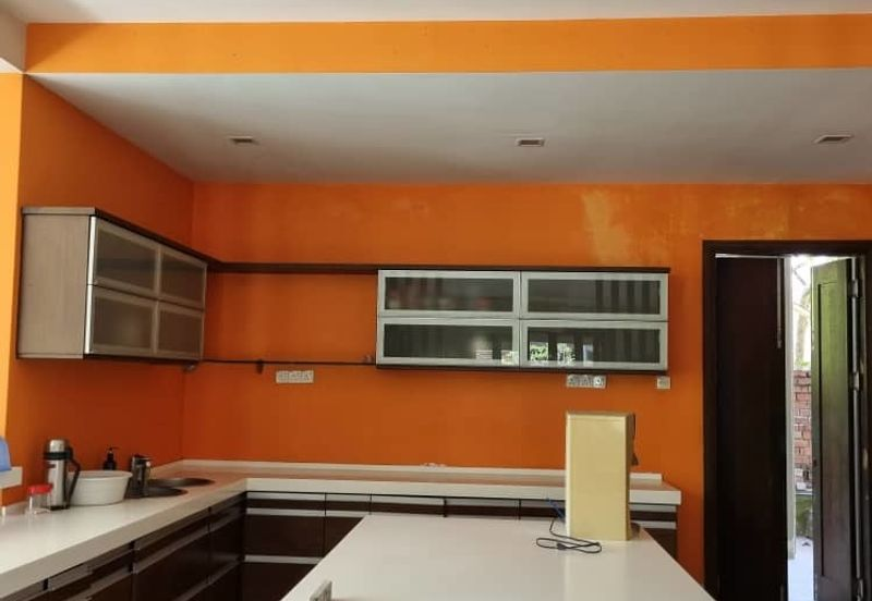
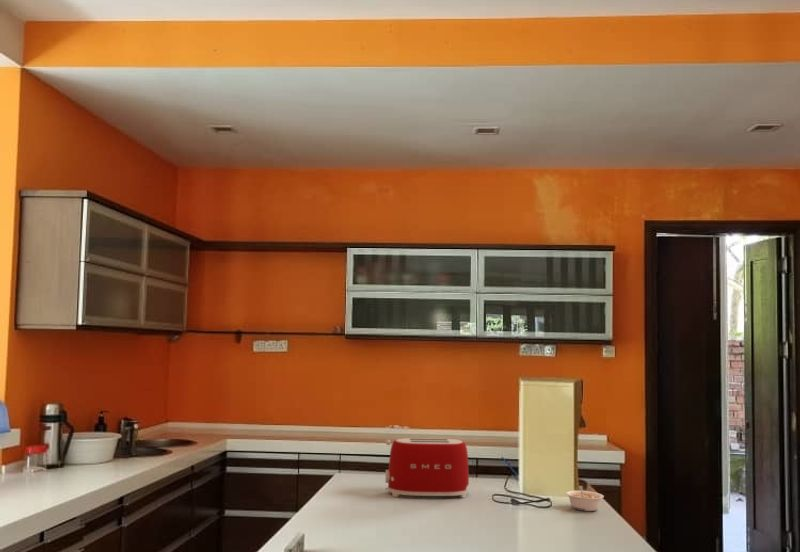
+ toaster (427, 466)
+ legume (583, 499)
